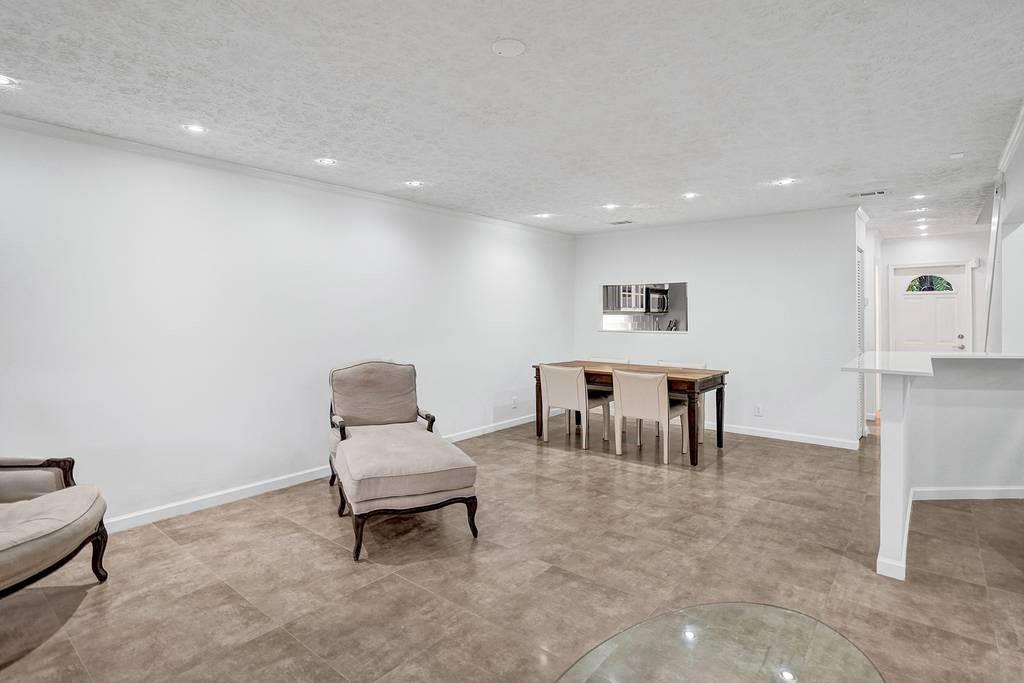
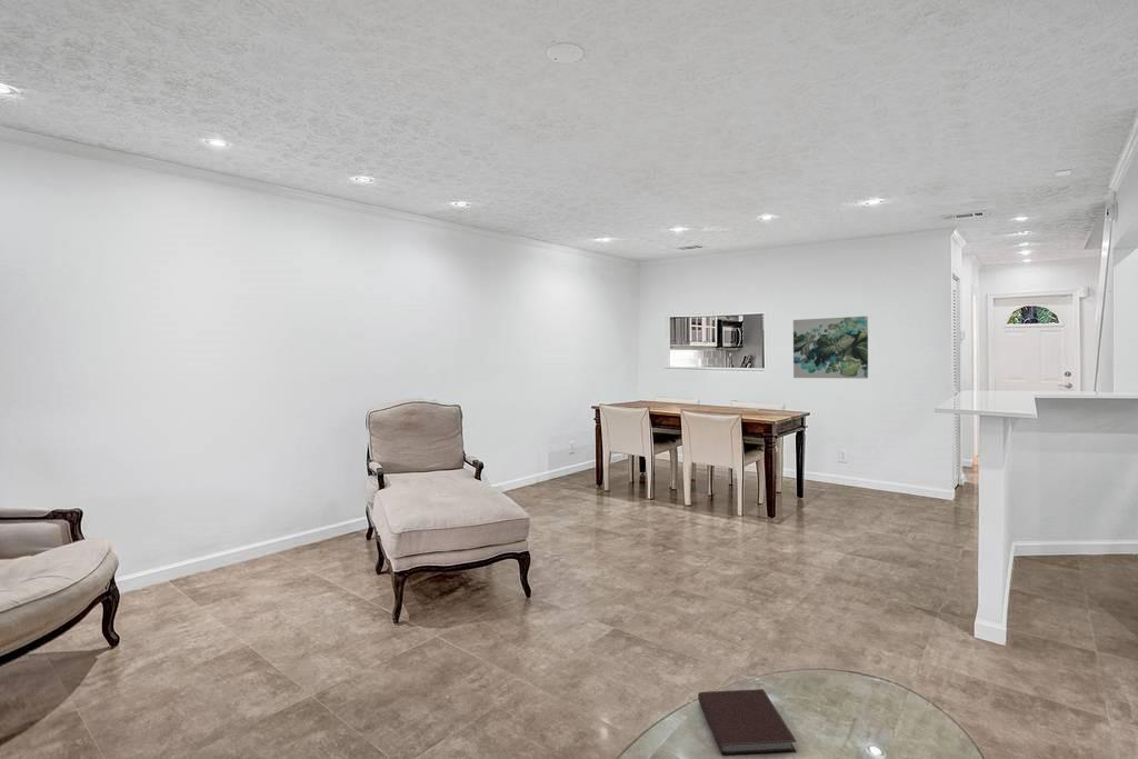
+ notebook (743, 720)
+ wall art (829, 348)
